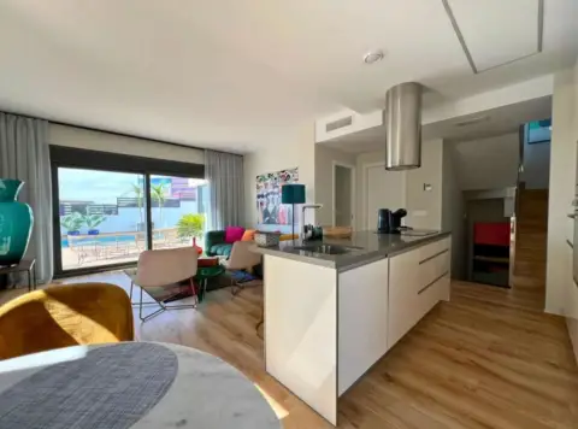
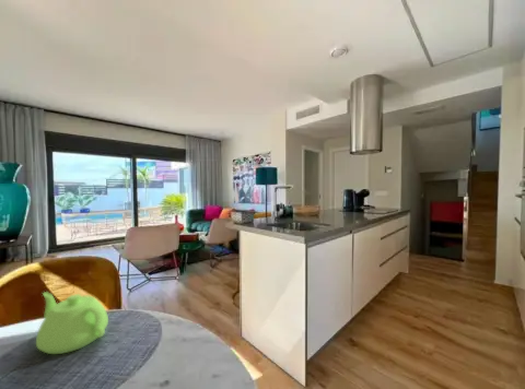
+ teapot (71, 316)
